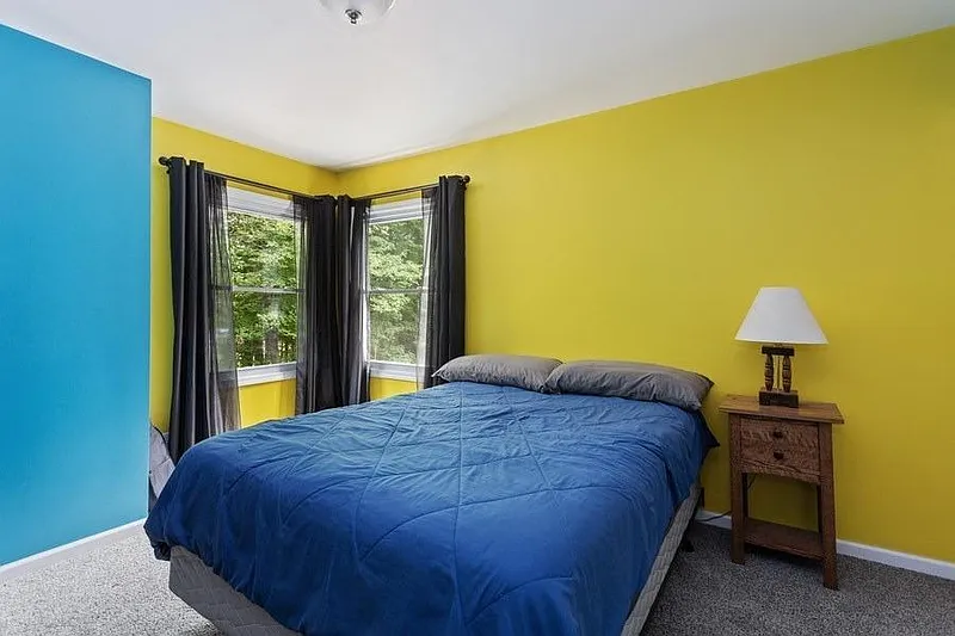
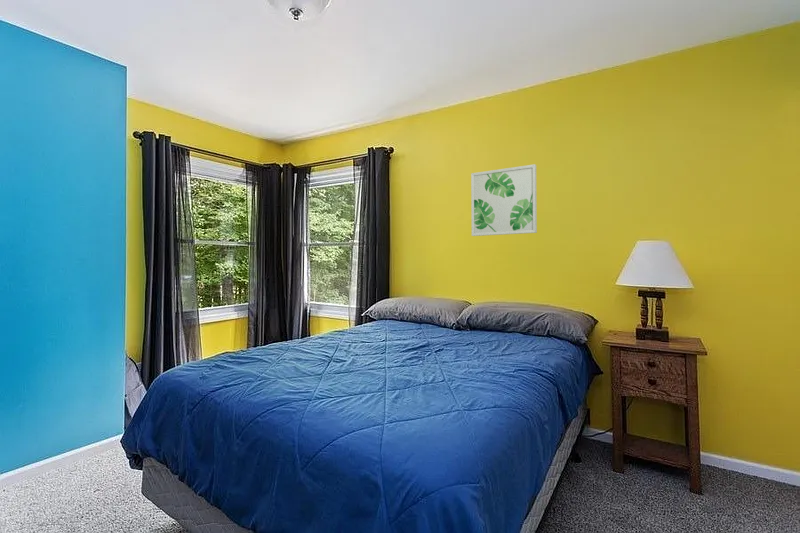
+ wall art (502, 201)
